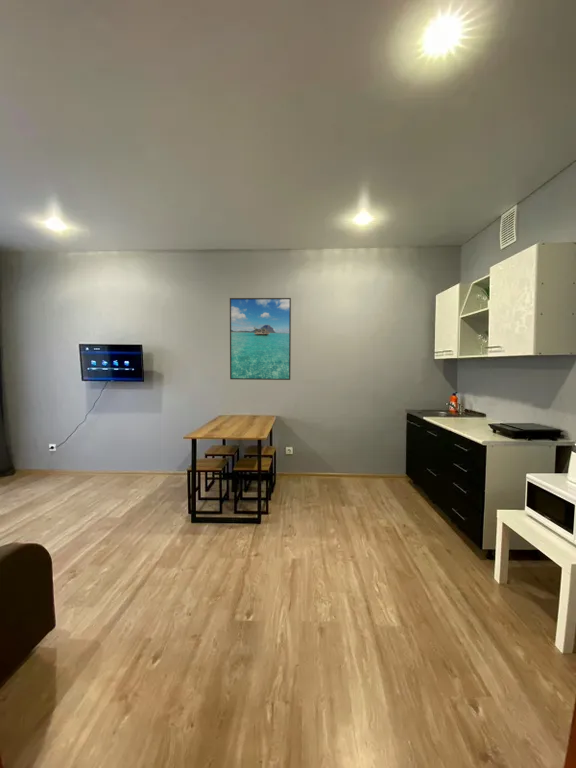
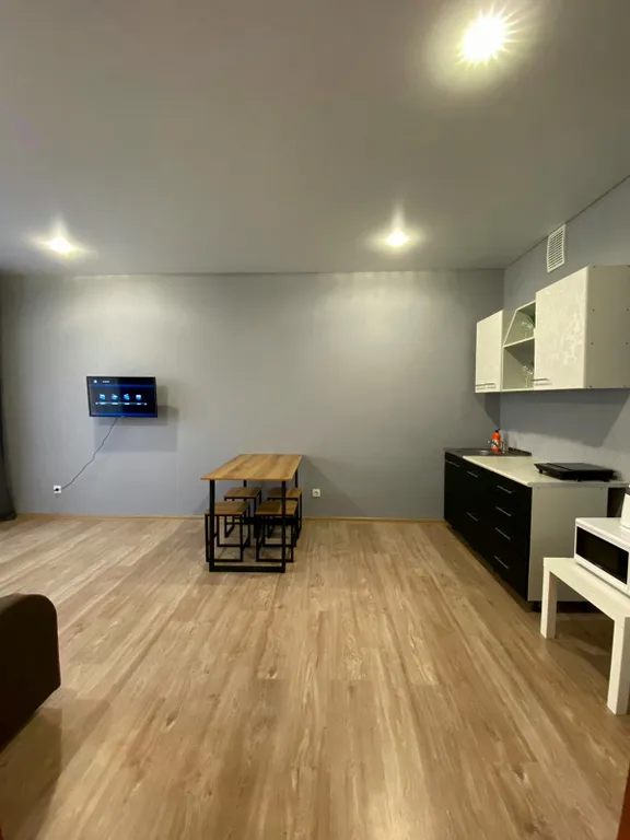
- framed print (260, 339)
